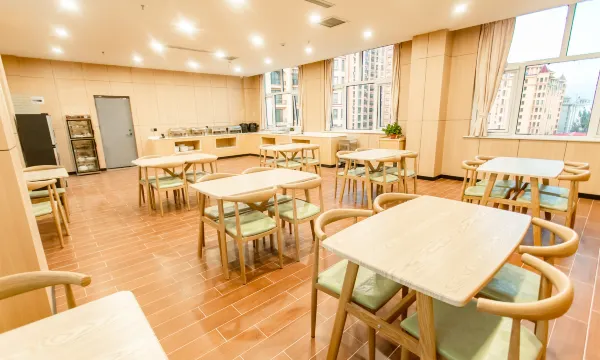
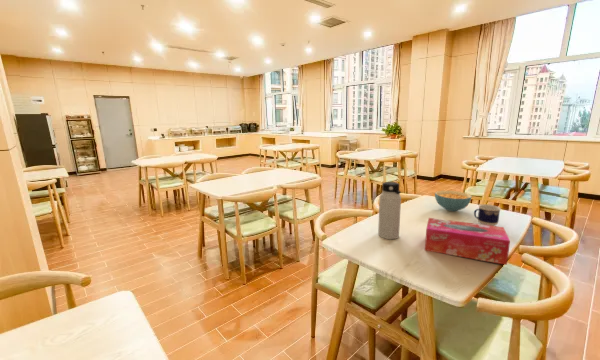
+ cereal bowl (452, 202)
+ water bottle (389, 209)
+ tissue box (463, 238)
+ cup (485, 216)
